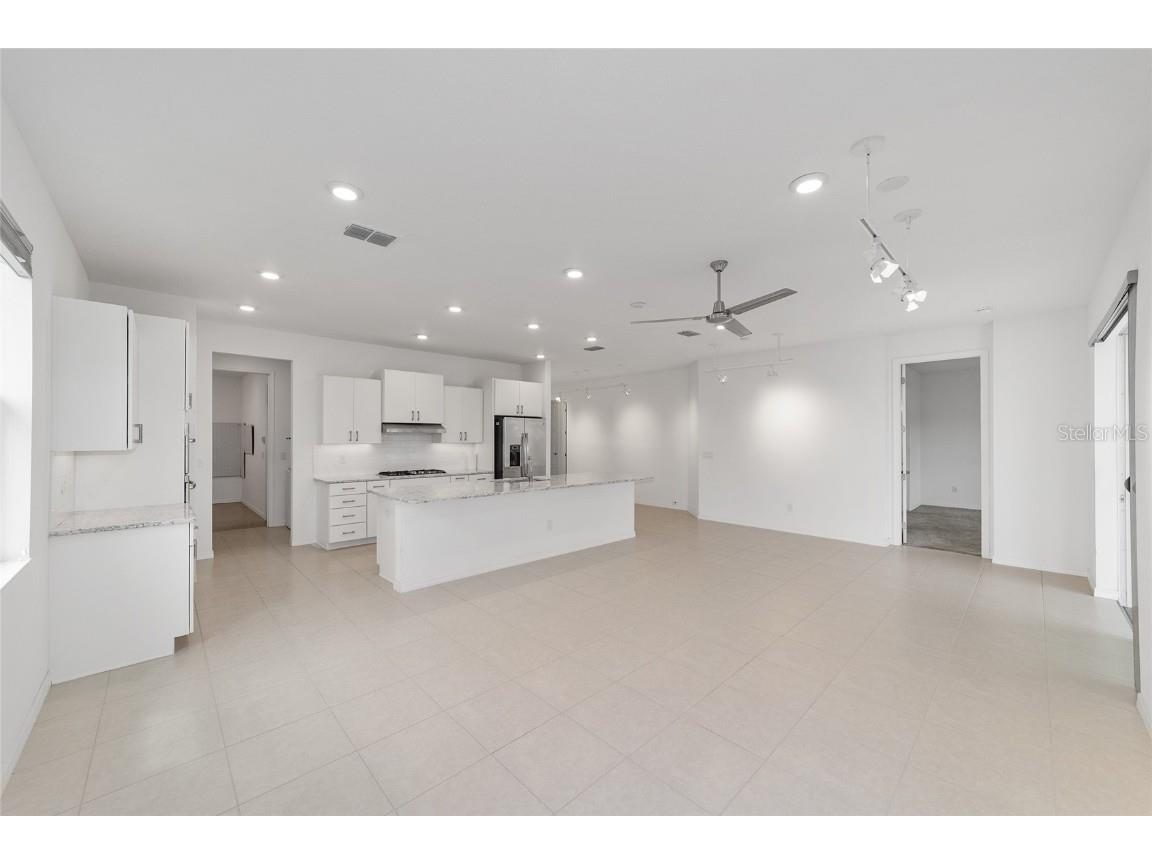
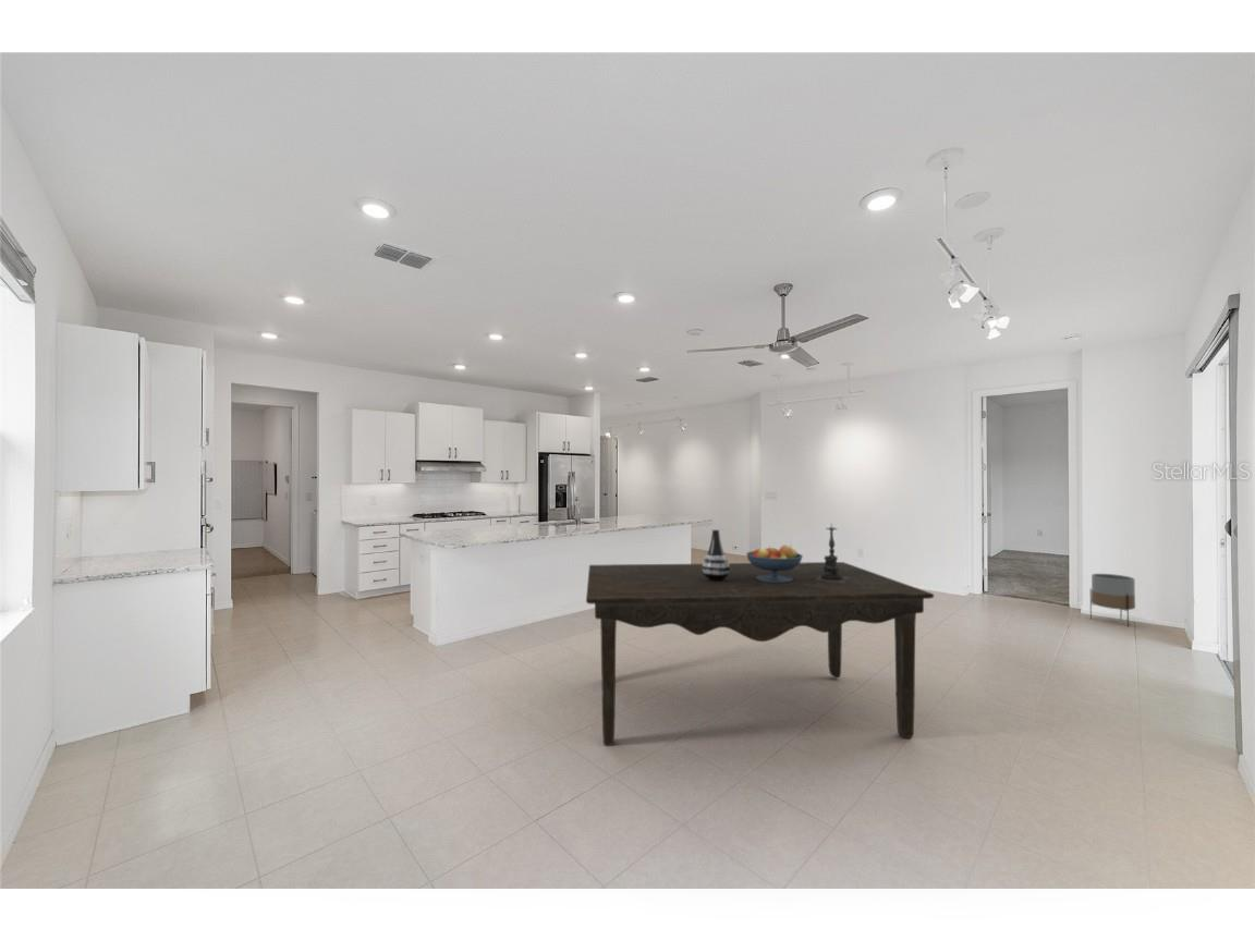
+ fruit bowl (773, 562)
+ candle holder (832, 549)
+ planter (1112, 598)
+ dining table (741, 634)
+ vase (716, 554)
